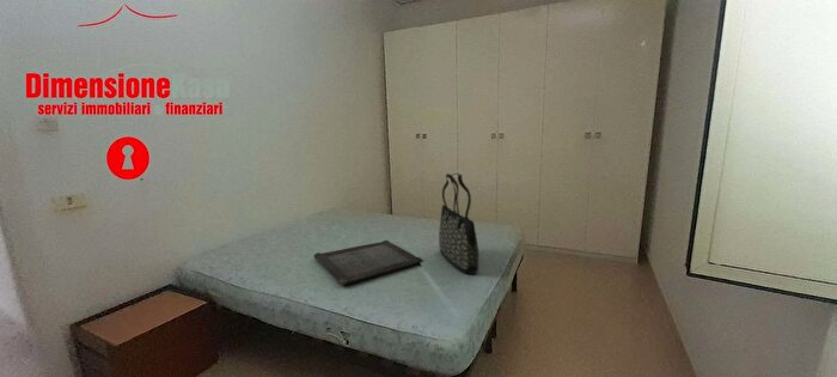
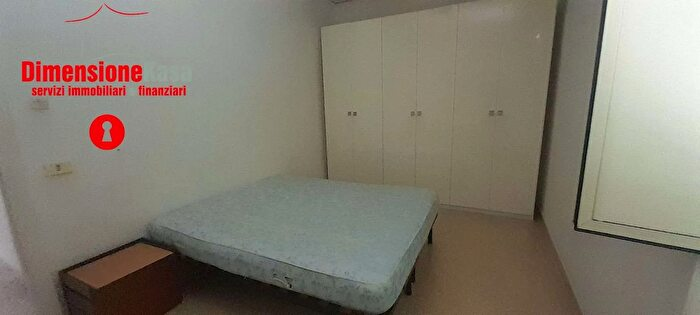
- tote bag (456, 218)
- serving tray (367, 259)
